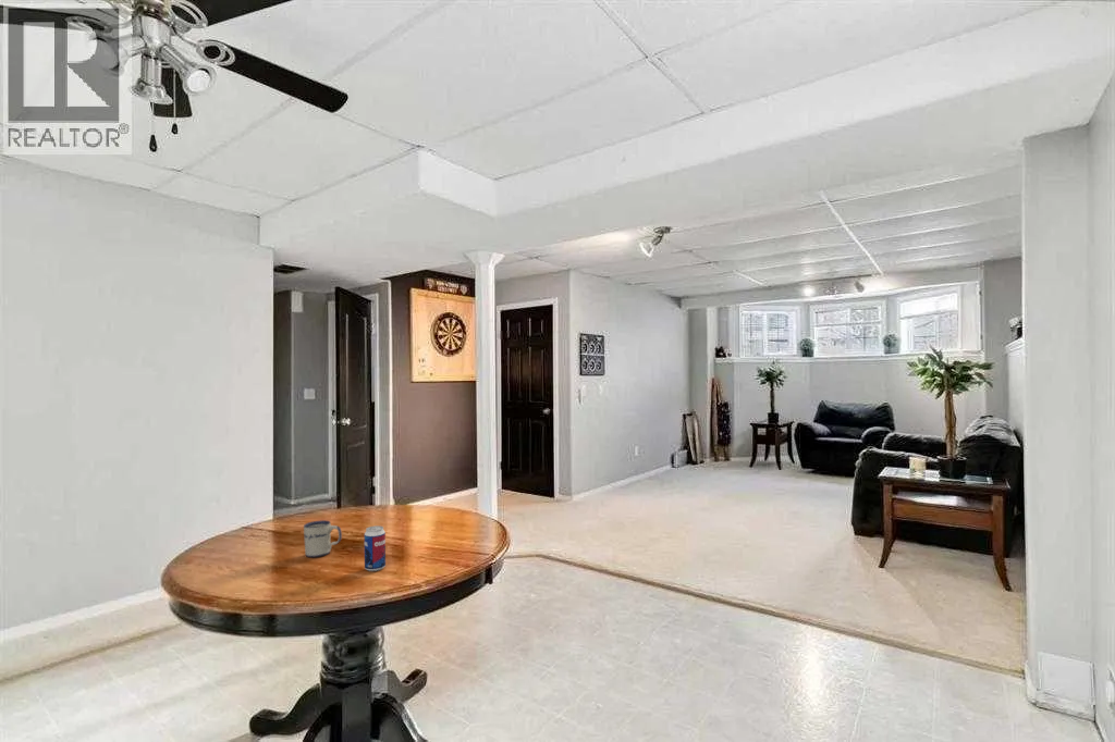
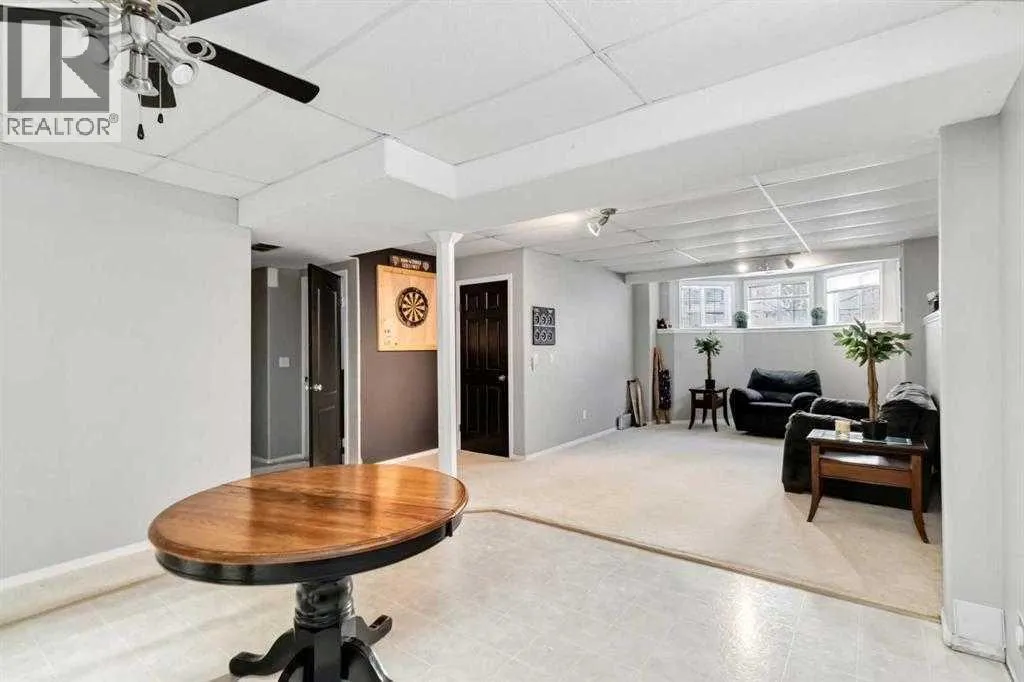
- mug (322, 537)
- beverage can (375, 548)
